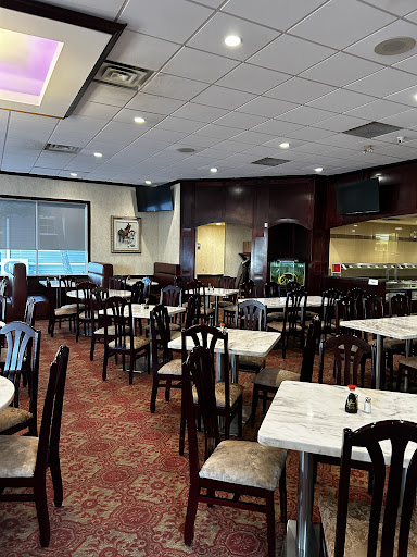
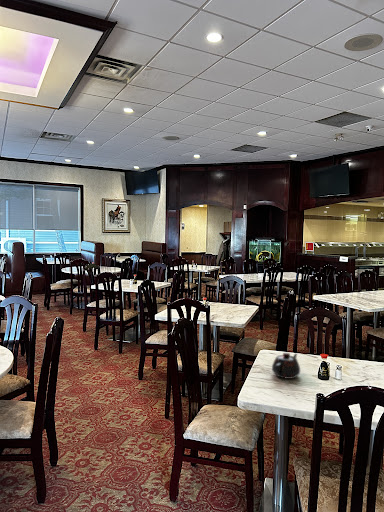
+ teapot (286, 363)
